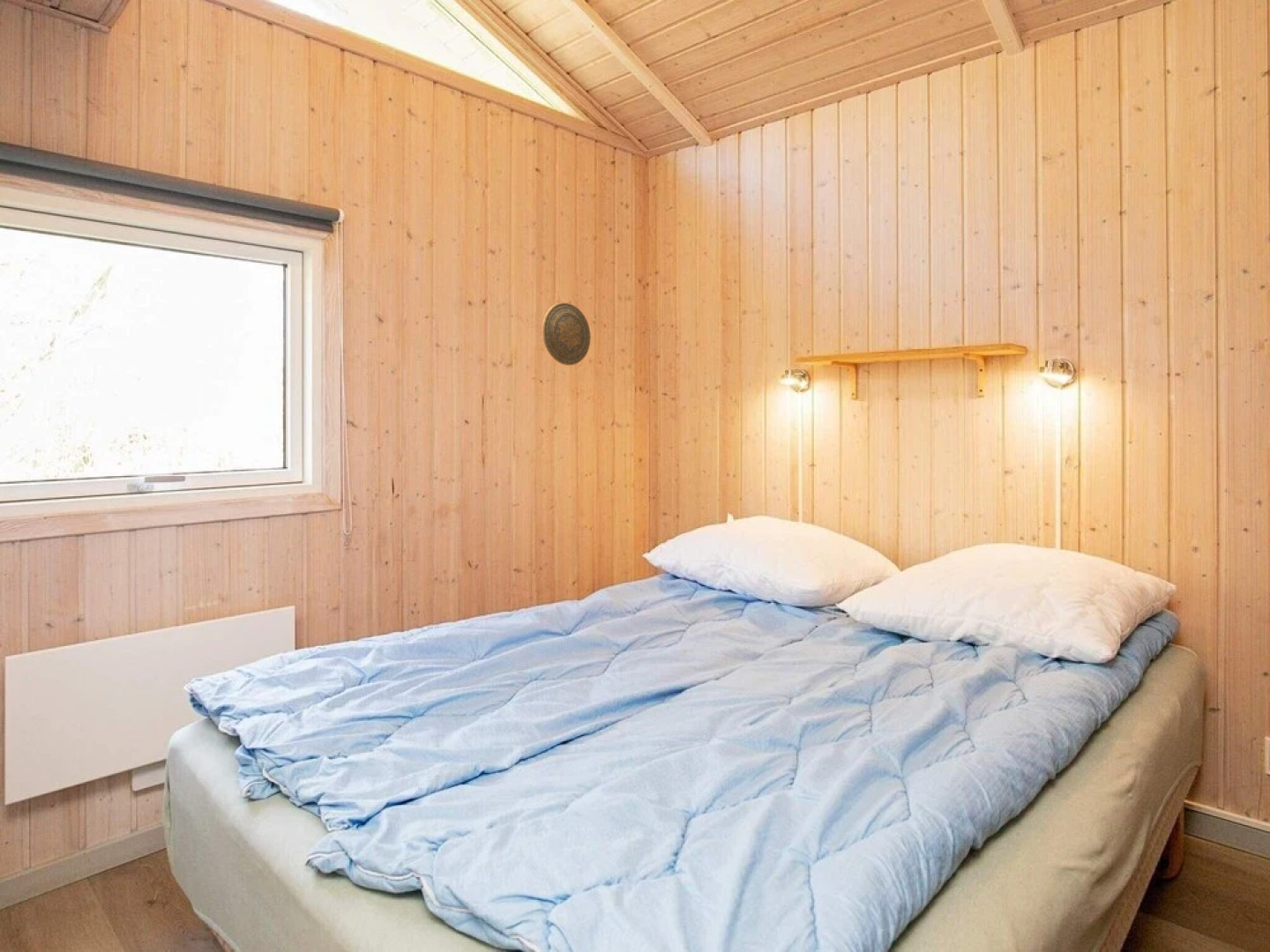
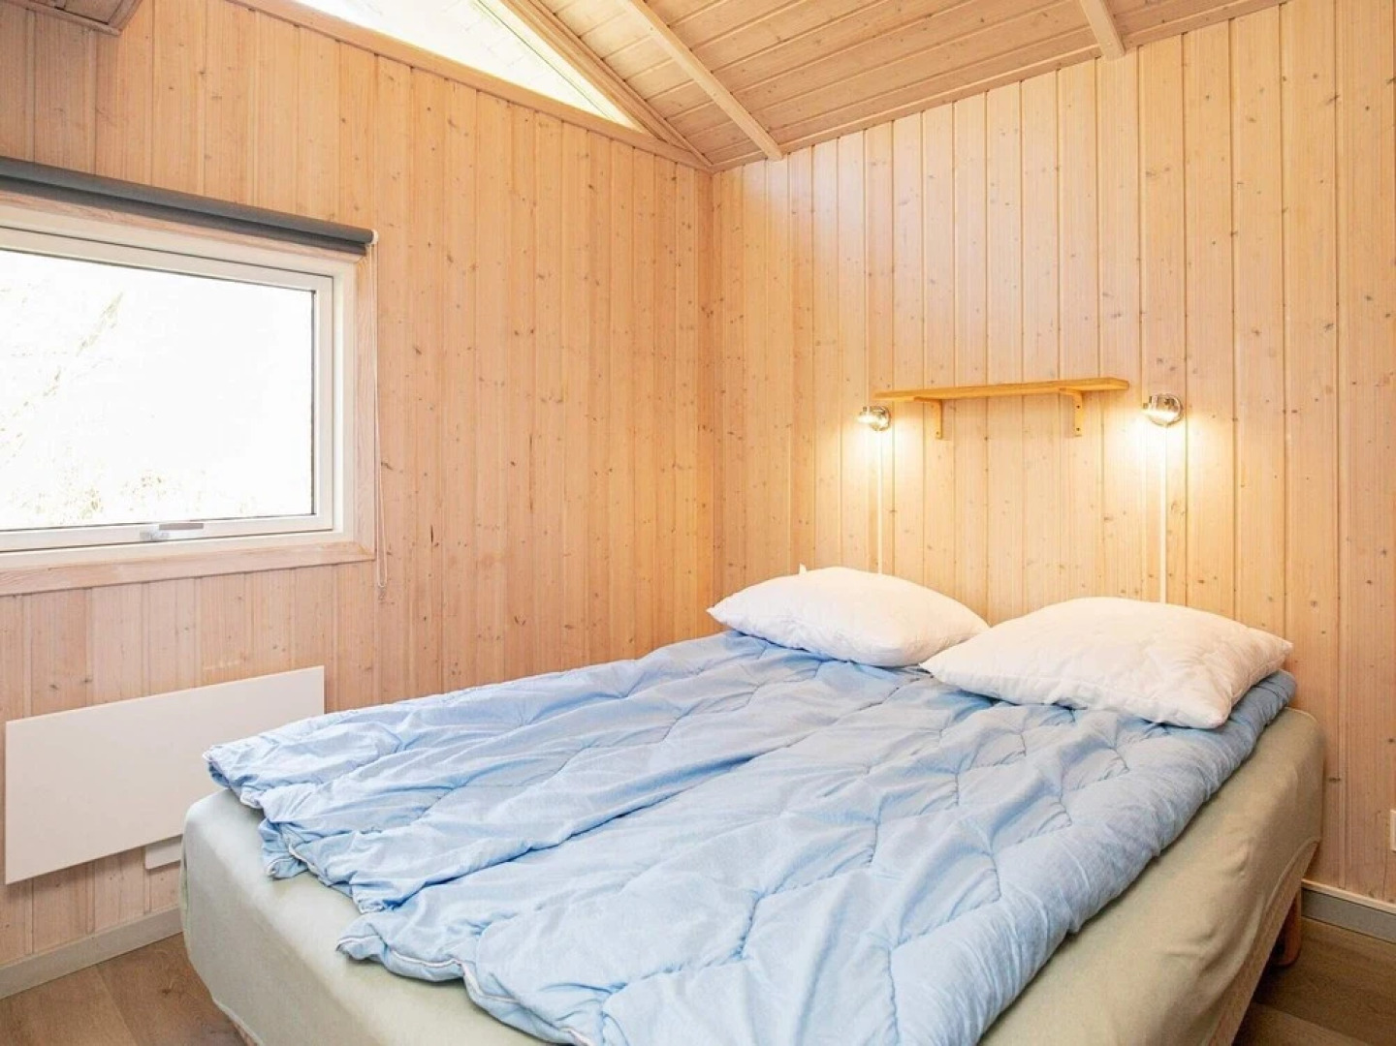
- decorative plate (568, 333)
